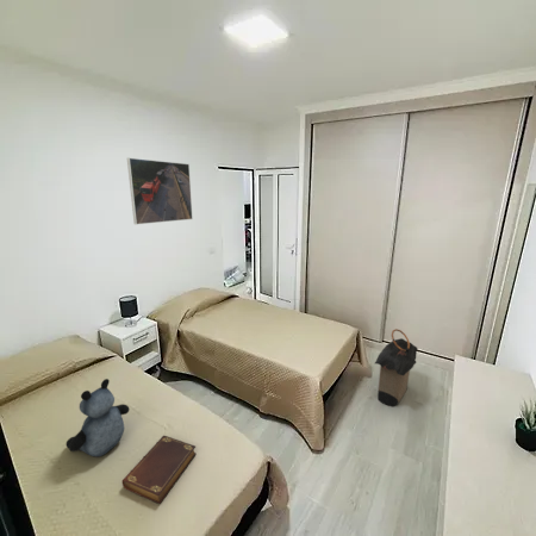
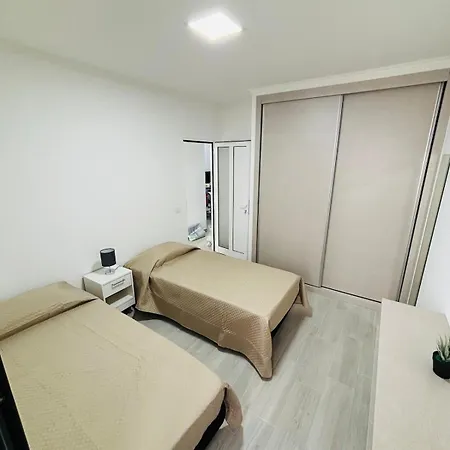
- teddy bear (93, 413)
- book (161, 465)
- laundry hamper (397, 364)
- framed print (163, 192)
